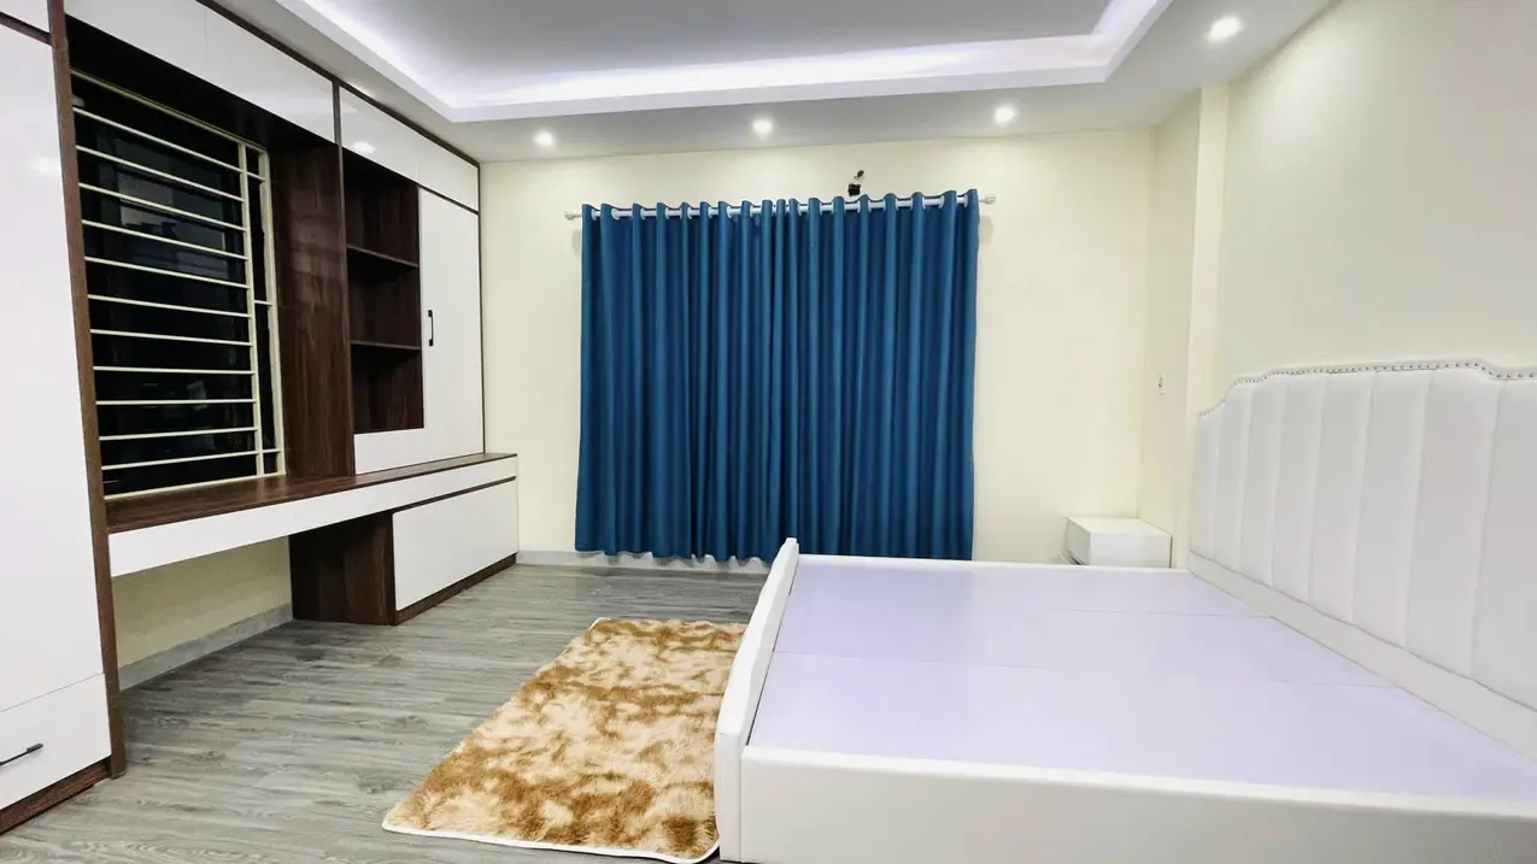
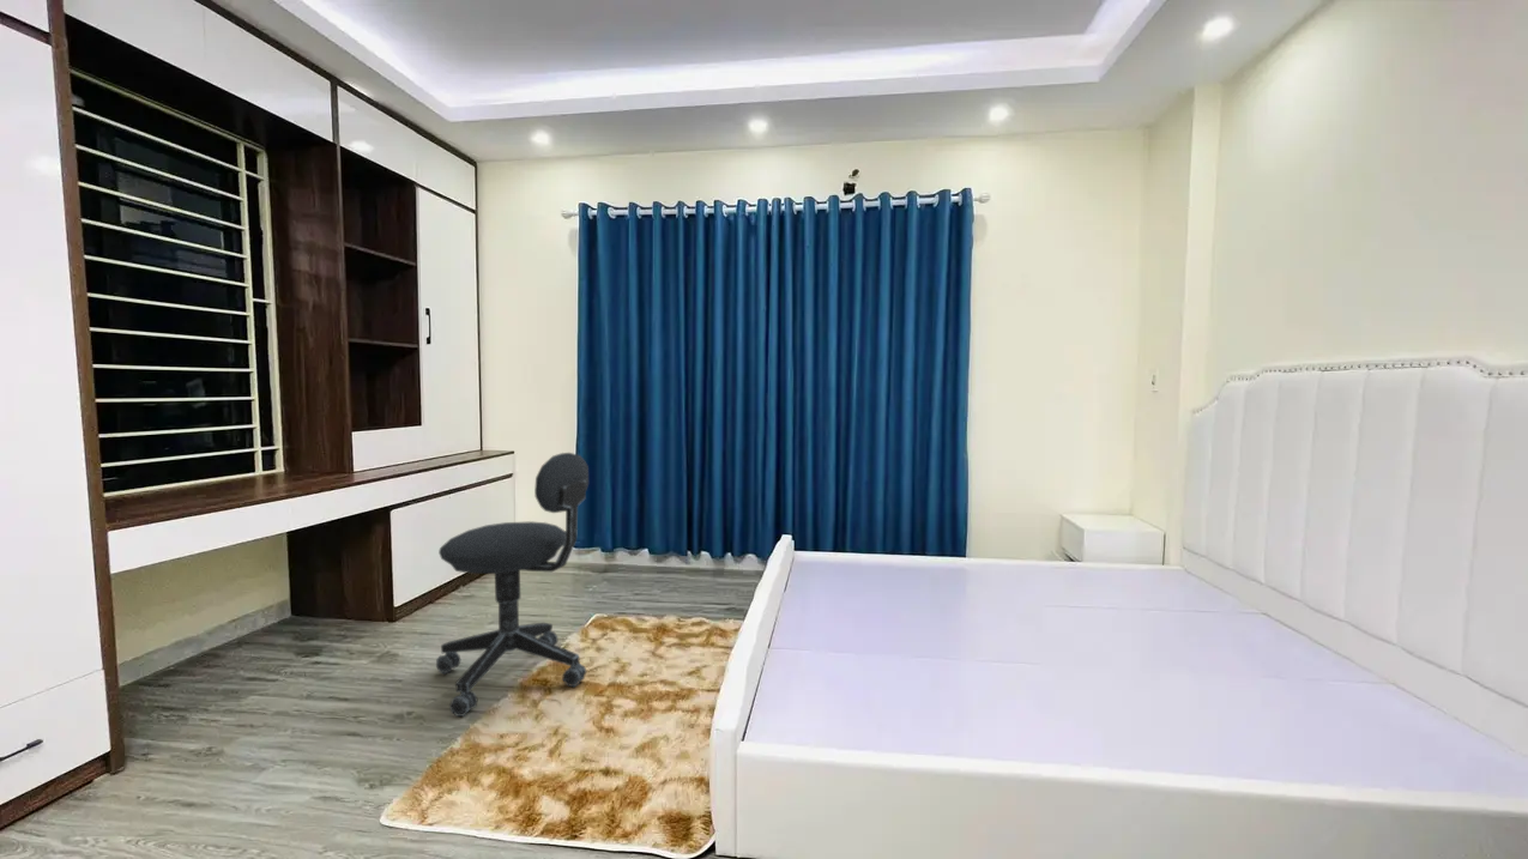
+ office chair (507, 565)
